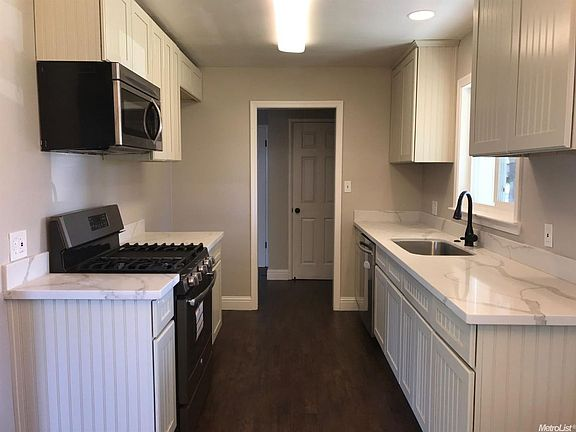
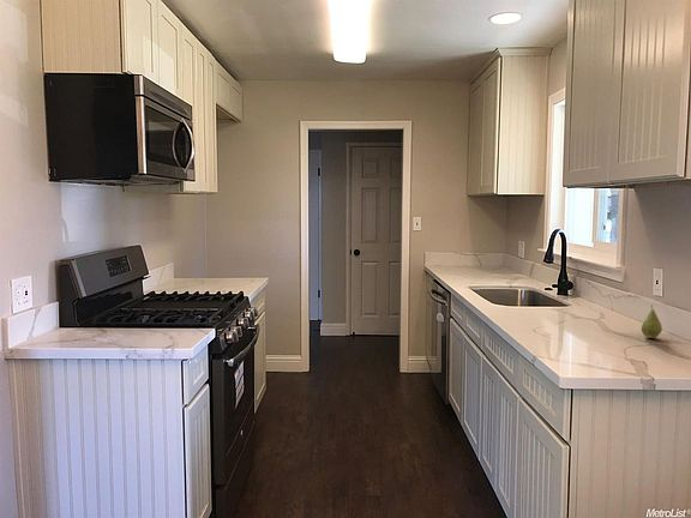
+ fruit (651, 321)
